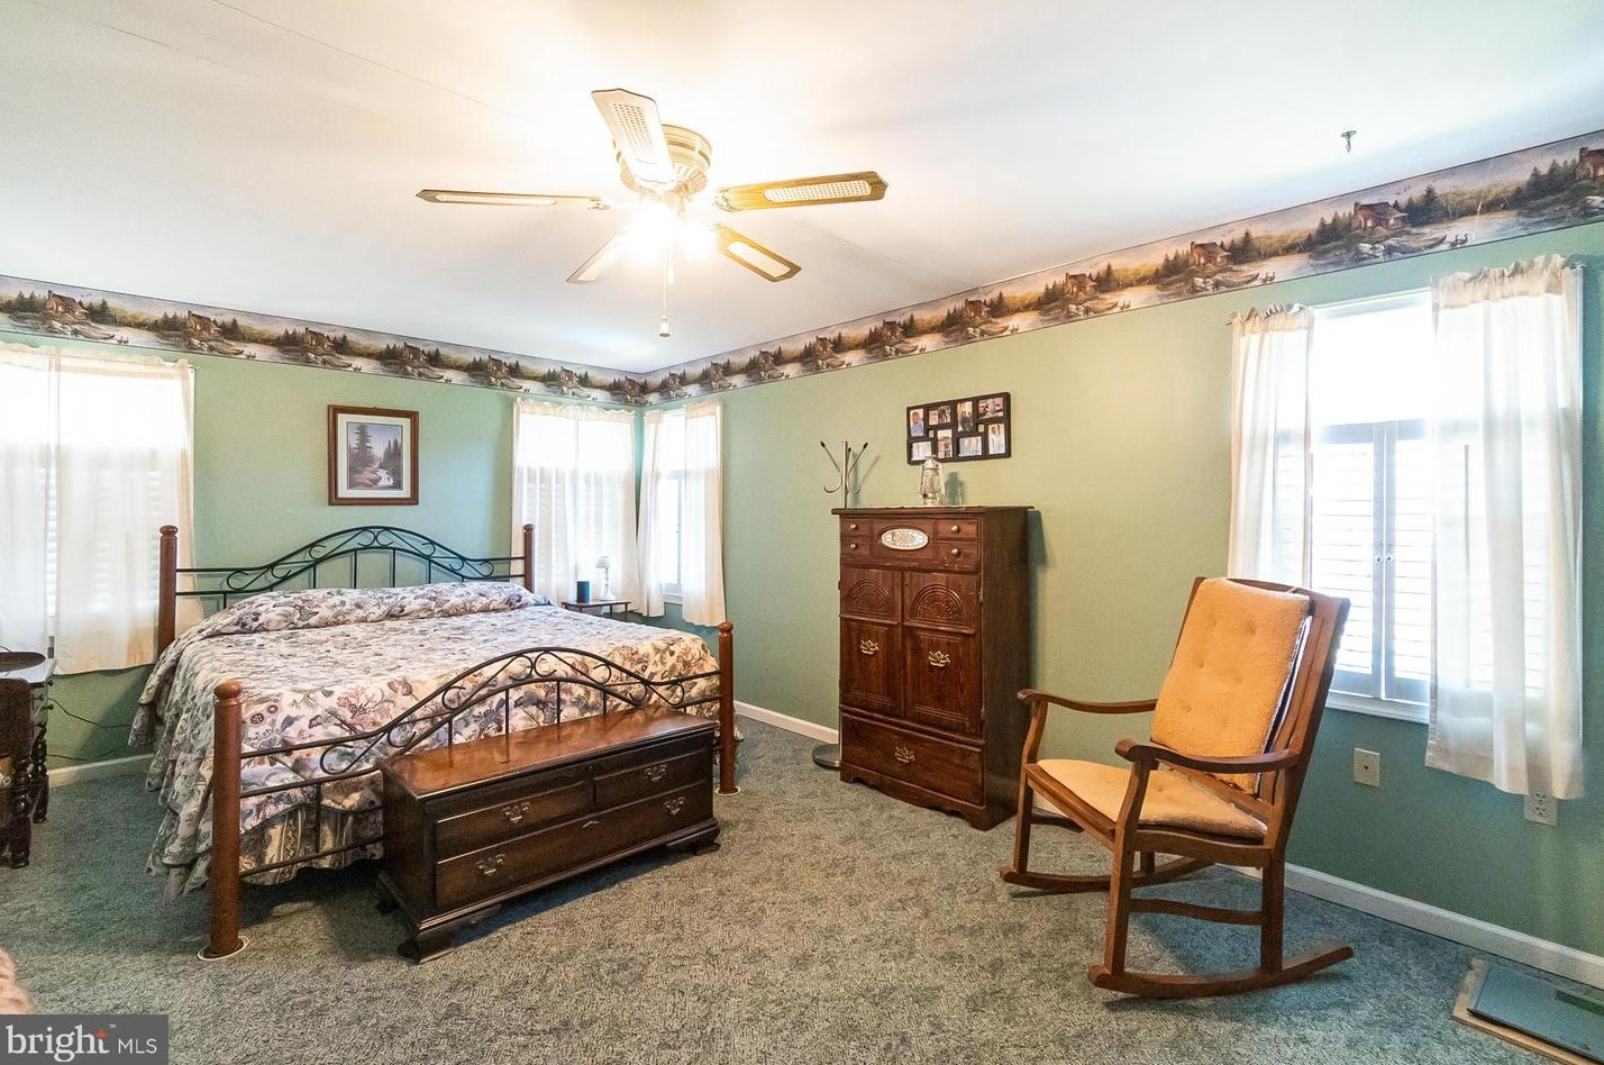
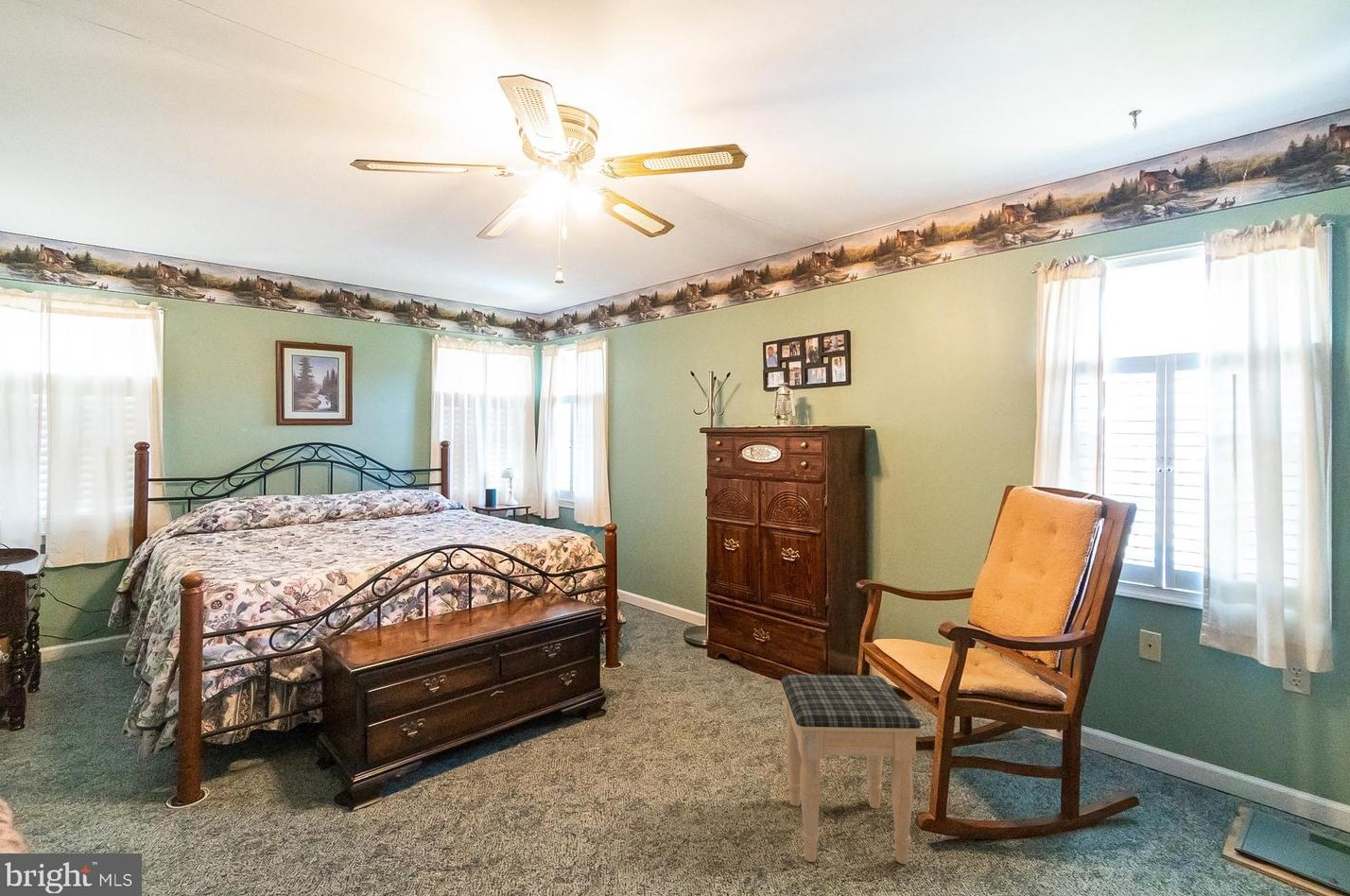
+ footstool (844, 755)
